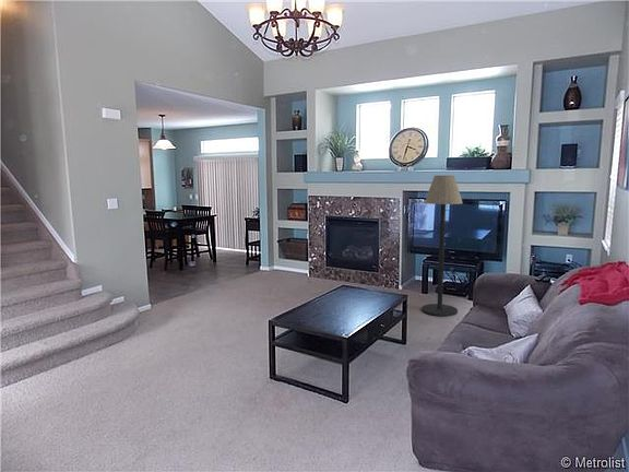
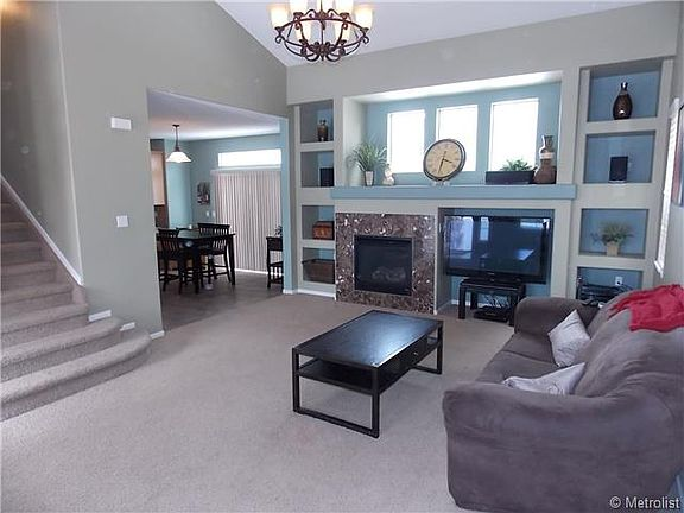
- floor lamp (441, 244)
